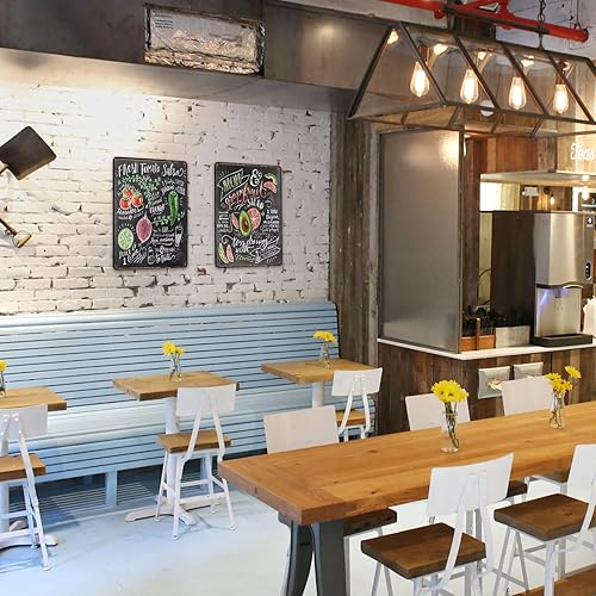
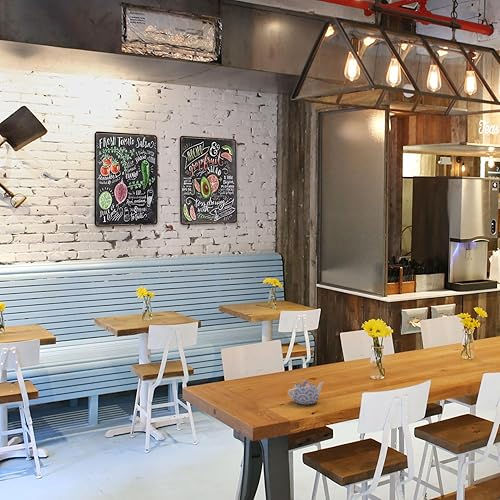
+ teapot (306, 391)
